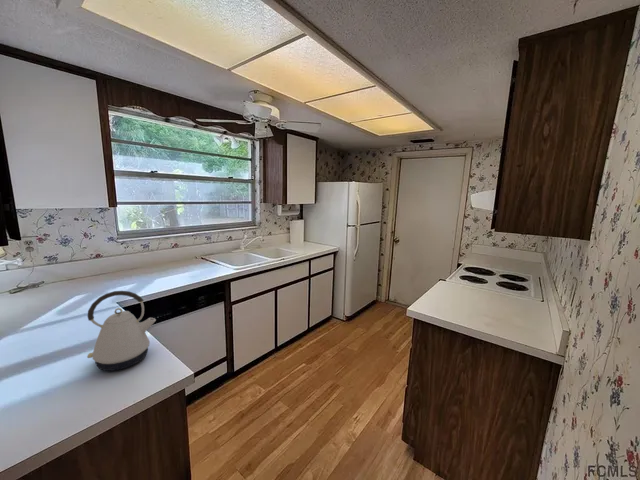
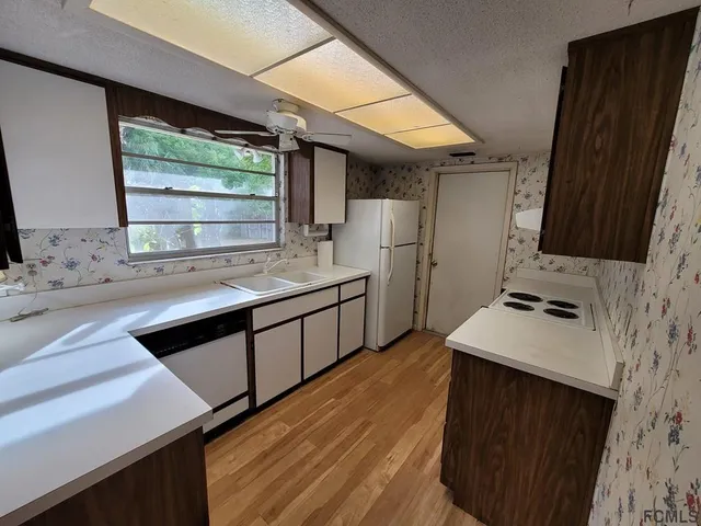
- kettle (122, 325)
